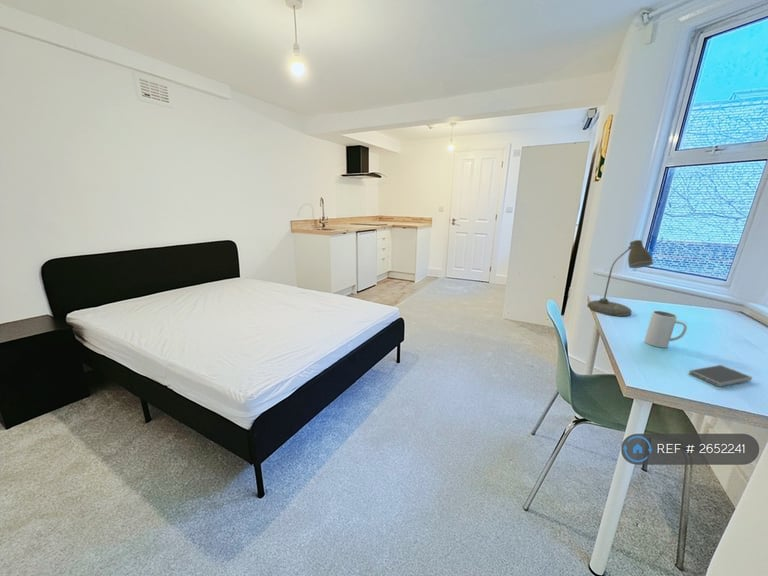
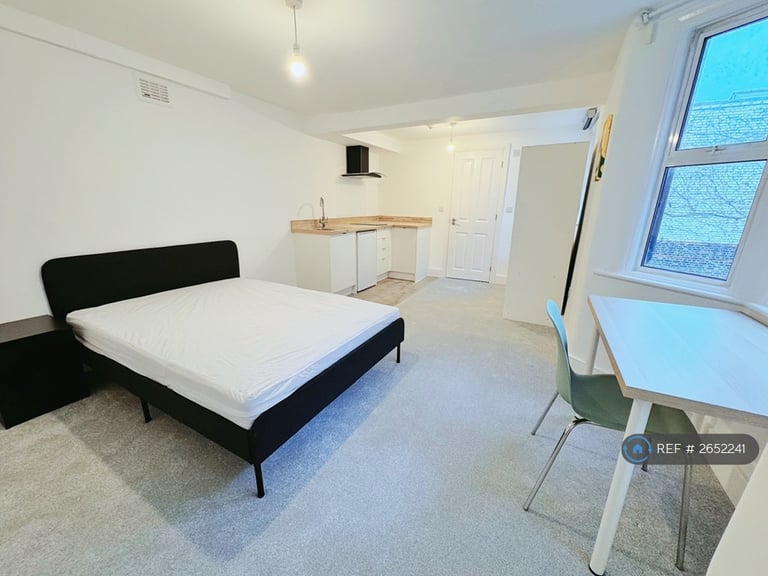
- mug (666, 330)
- smartphone (719, 375)
- desk lamp (629, 267)
